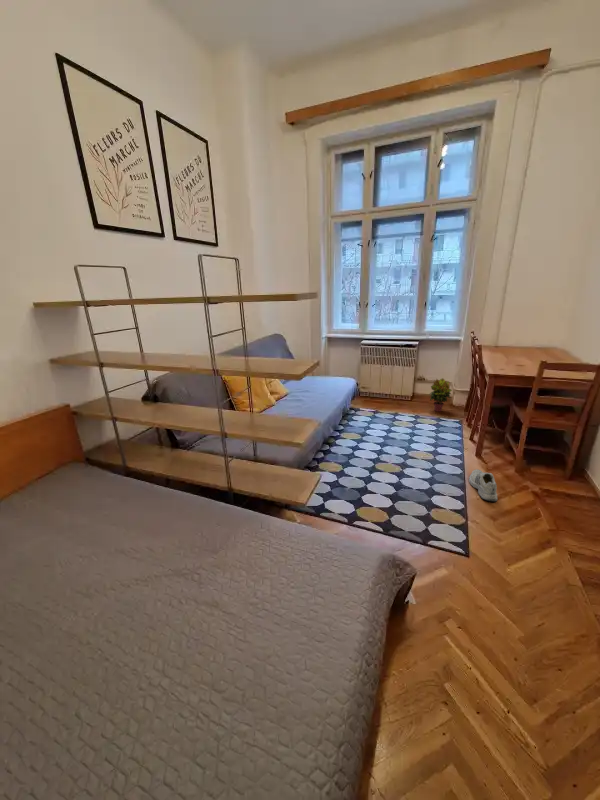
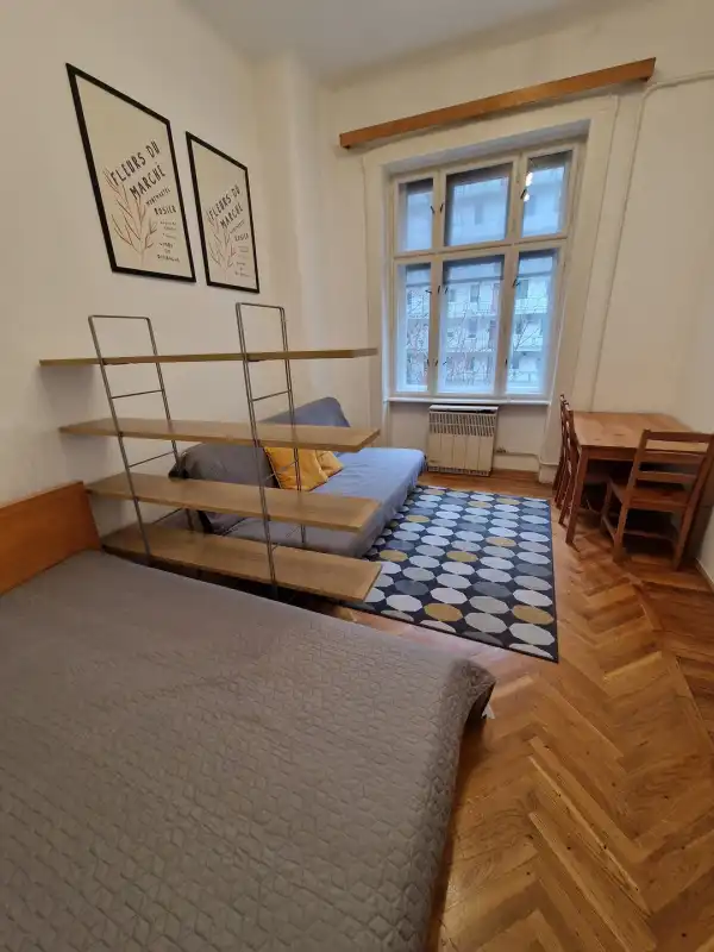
- potted plant (440, 394)
- shoe (483, 480)
